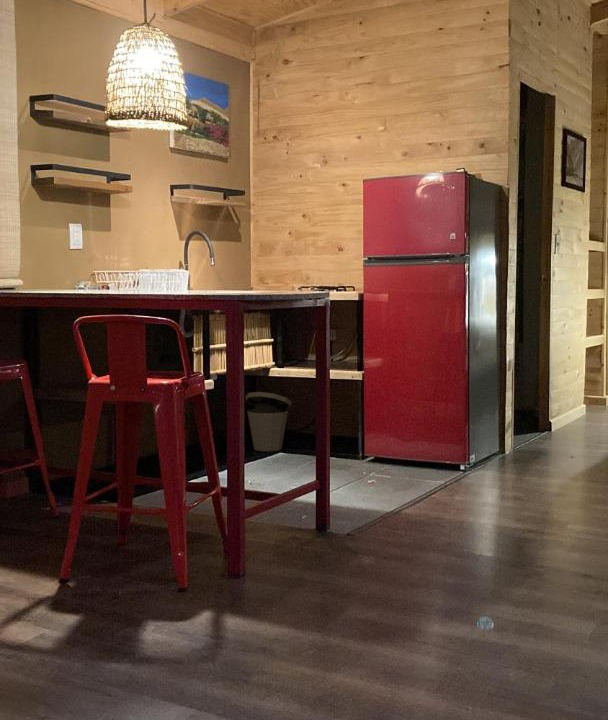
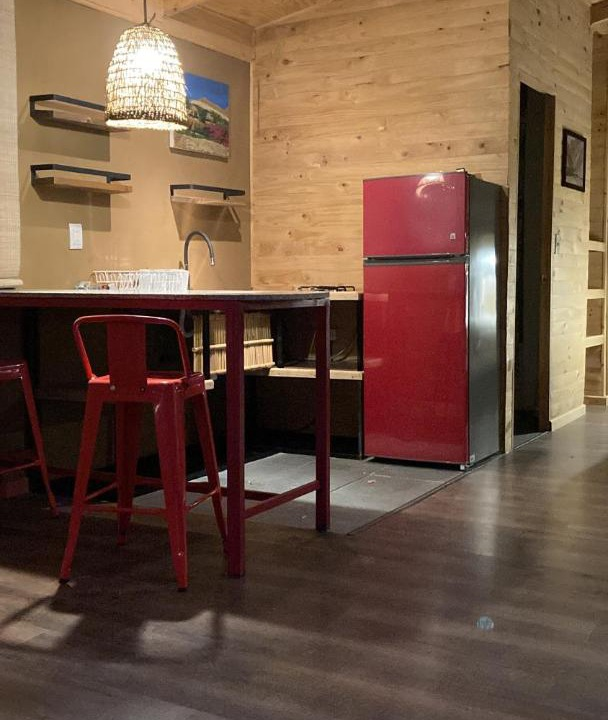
- trash can (268, 419)
